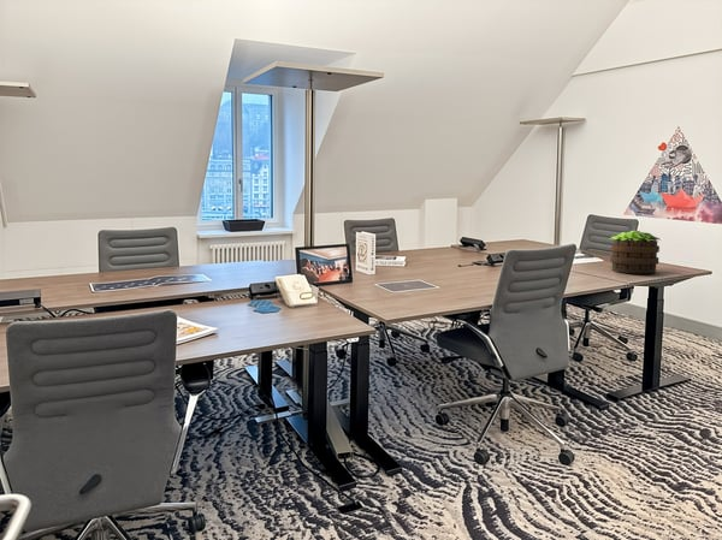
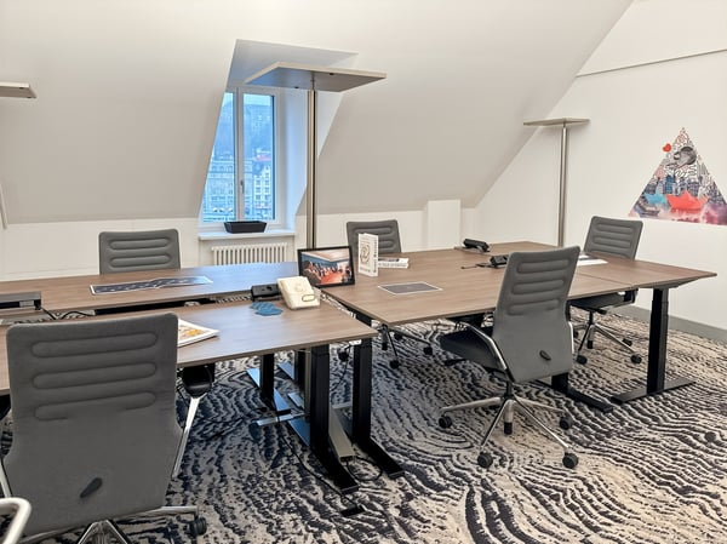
- potted plant (634, 250)
